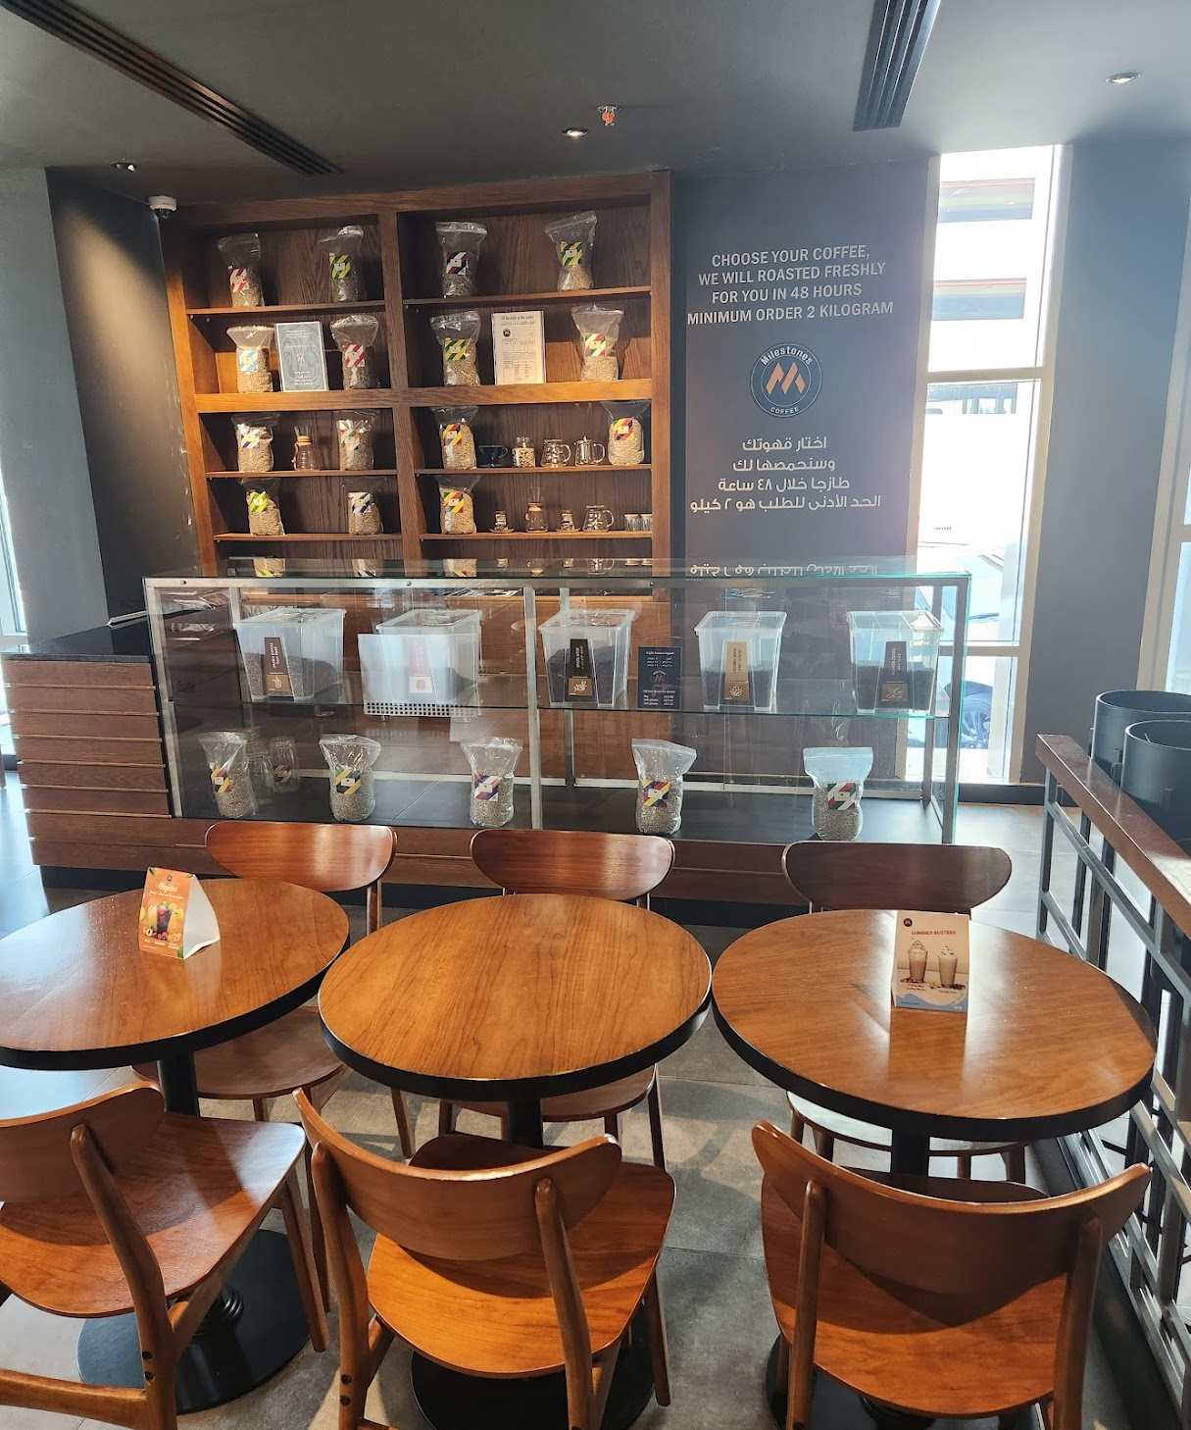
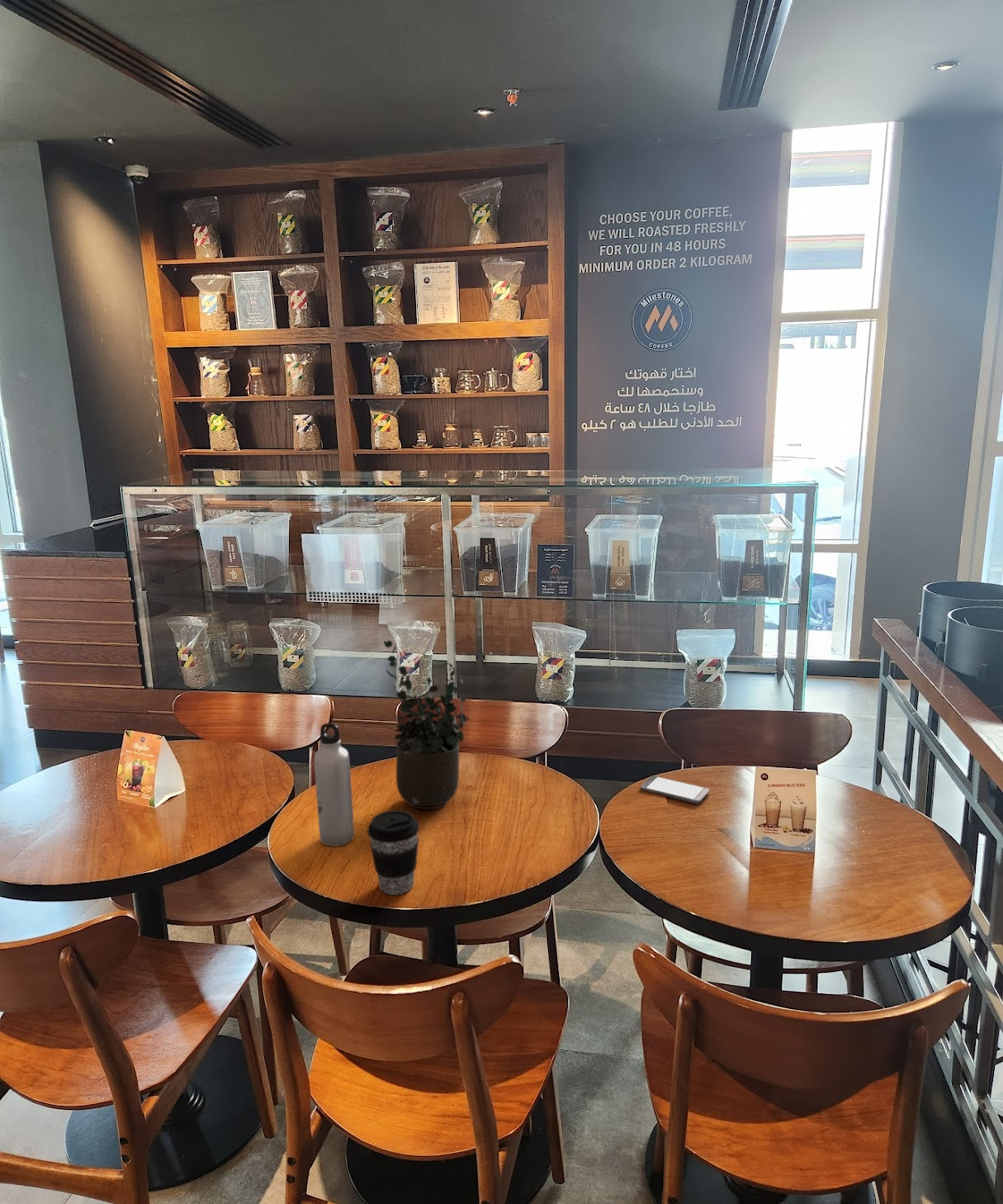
+ water bottle (333, 782)
+ potted plant (425, 724)
+ smartphone (674, 789)
+ coffee cup (395, 853)
